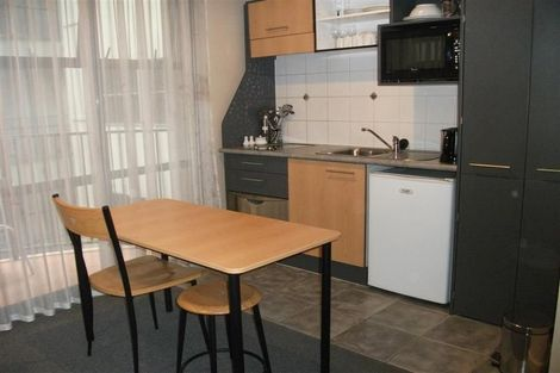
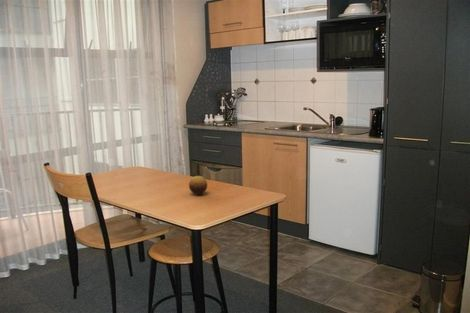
+ fruit (198, 184)
